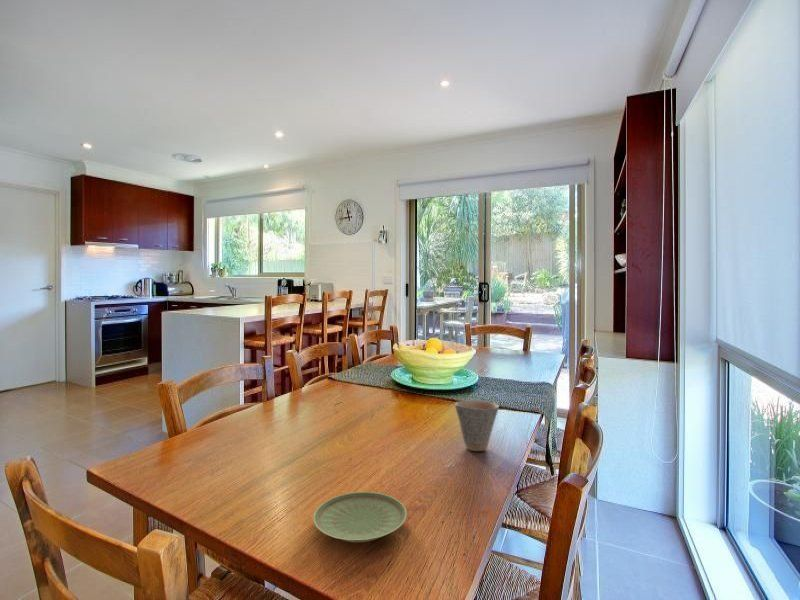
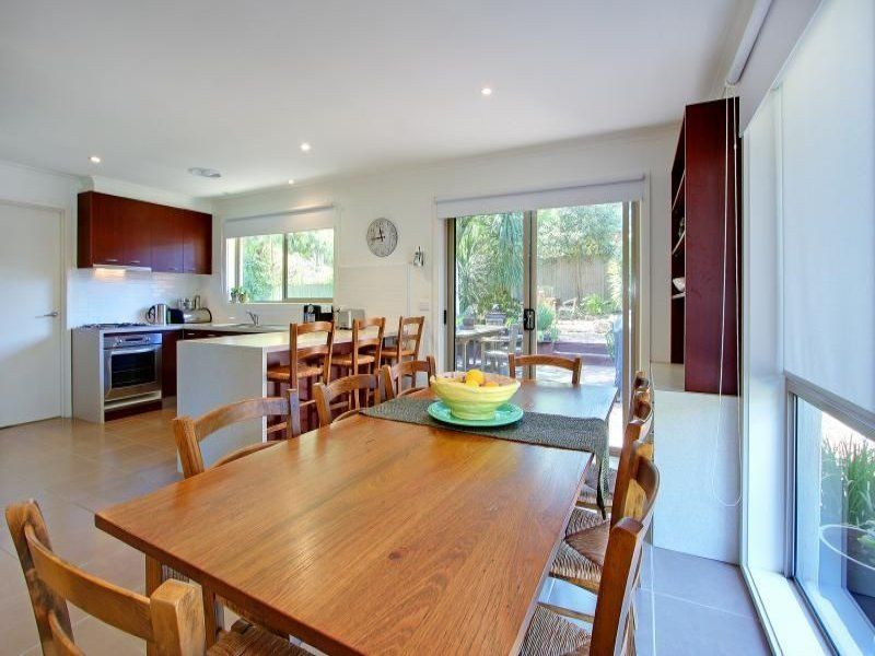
- cup (476, 425)
- plate (360, 519)
